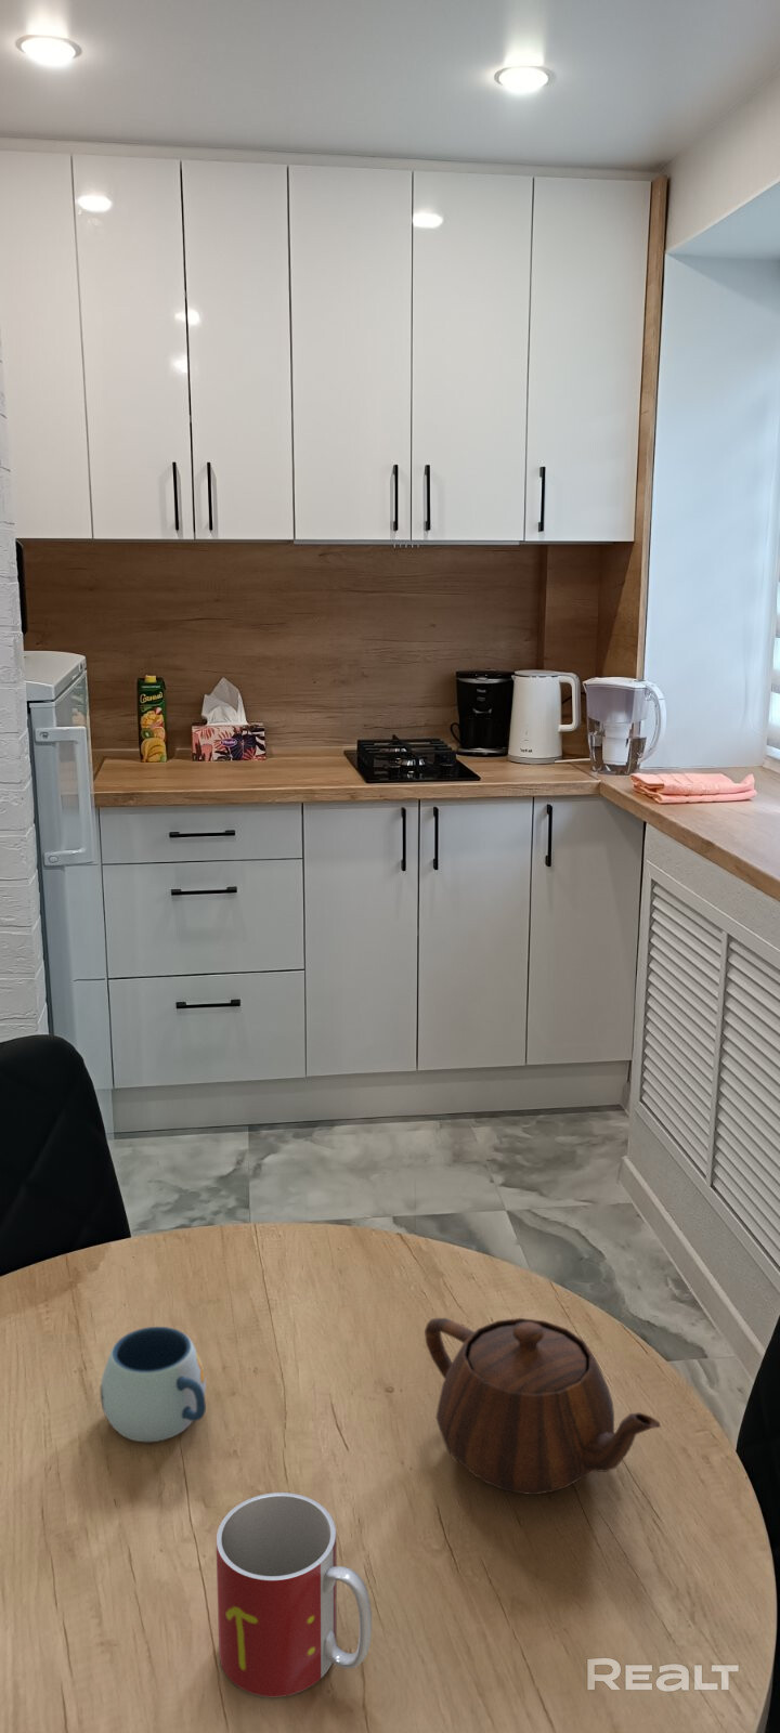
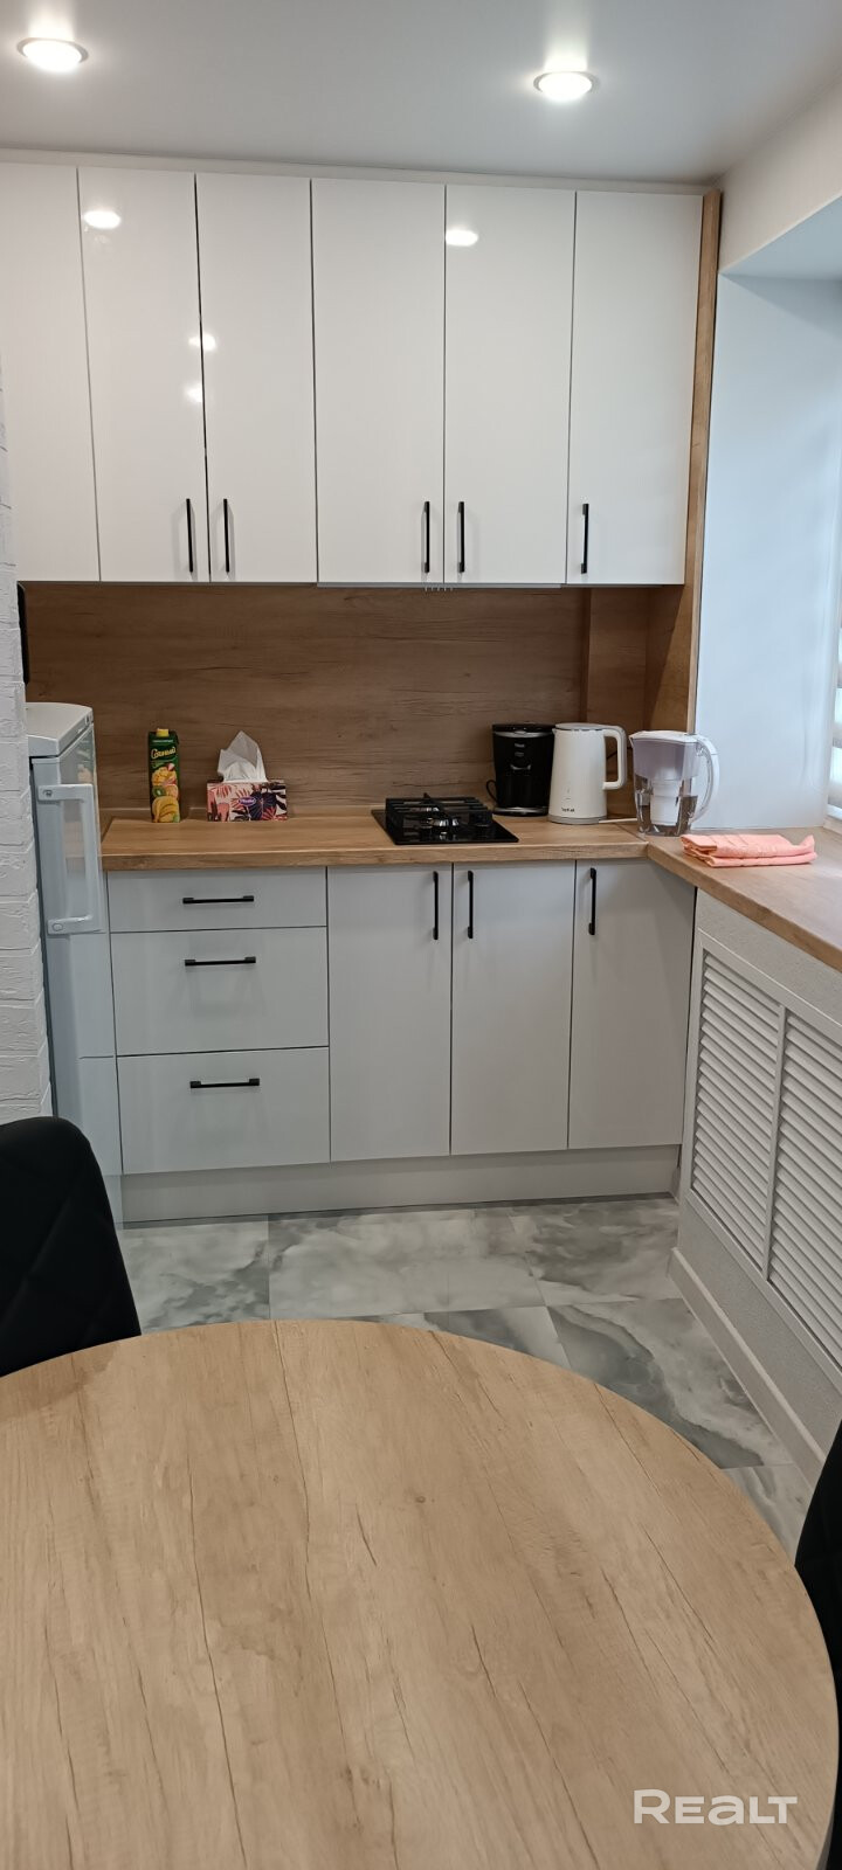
- mug (296, 1599)
- teapot (533, 1395)
- mug (161, 1387)
